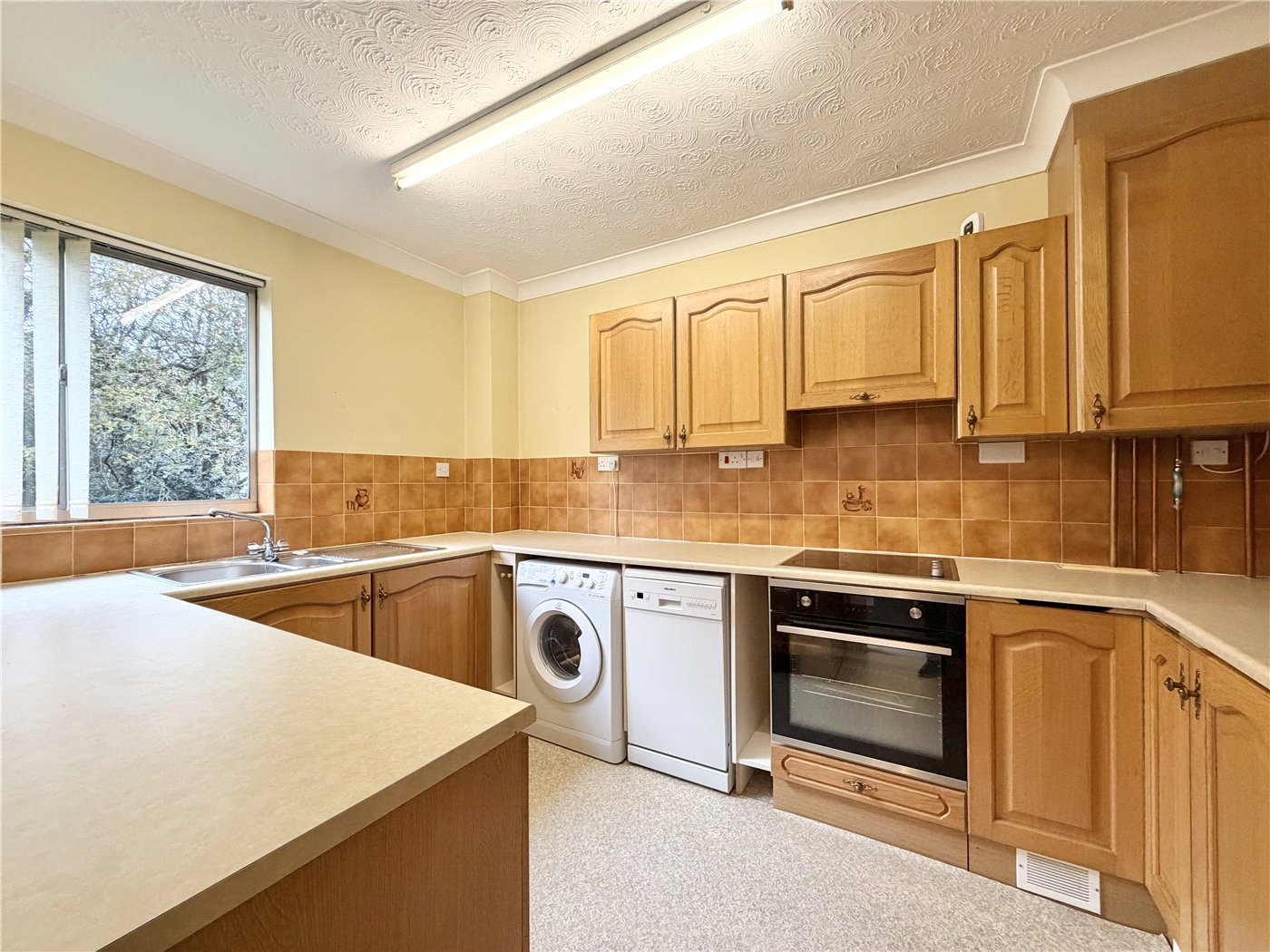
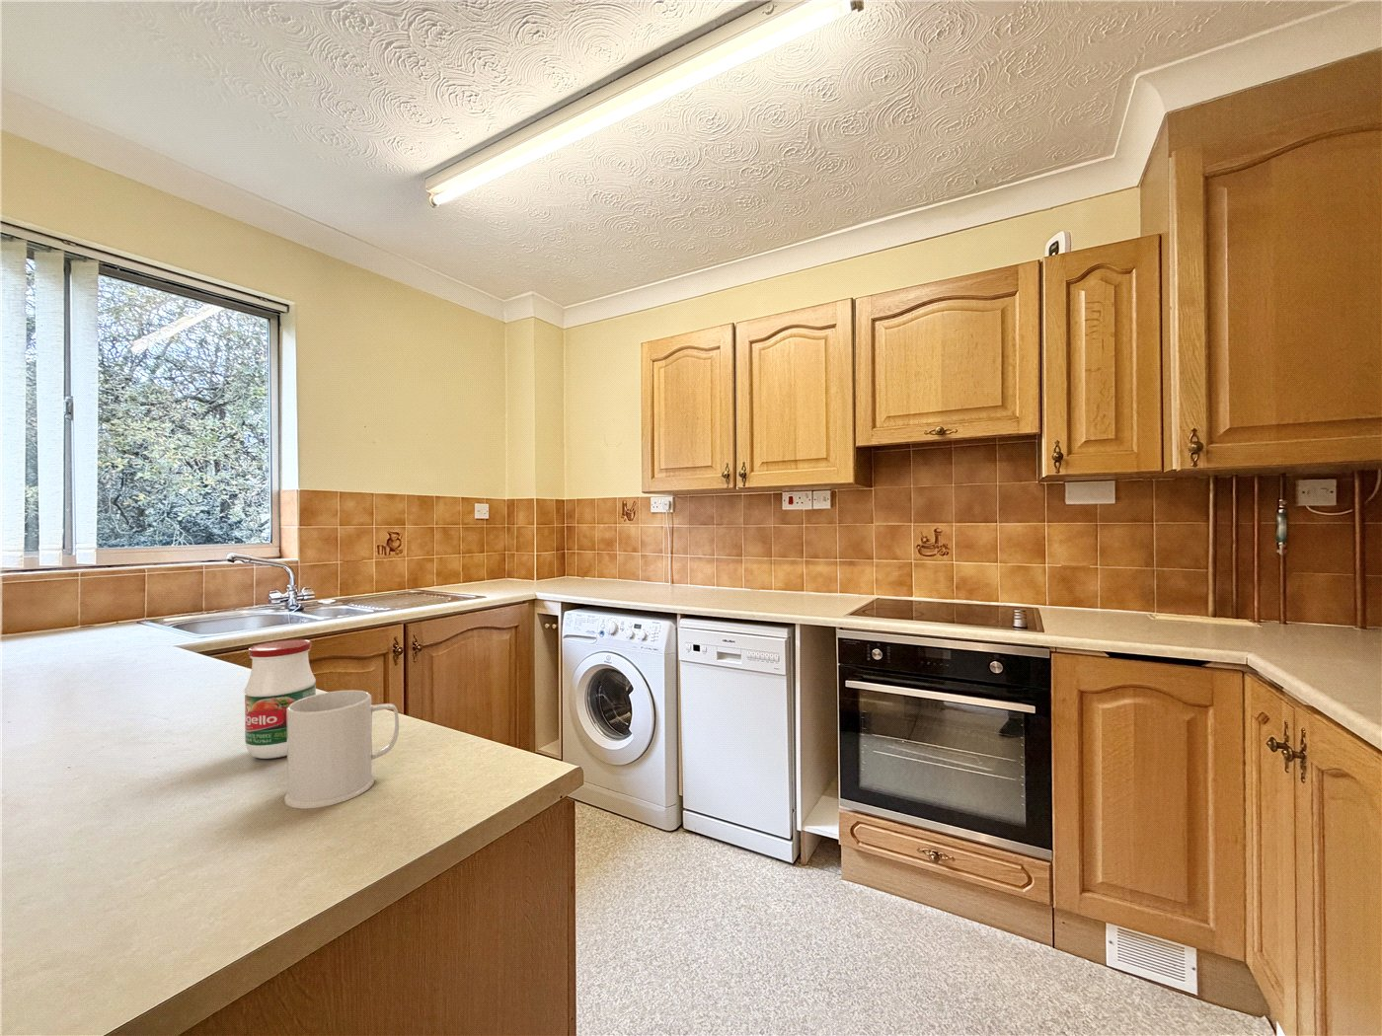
+ mug (344, 741)
+ jar (281, 696)
